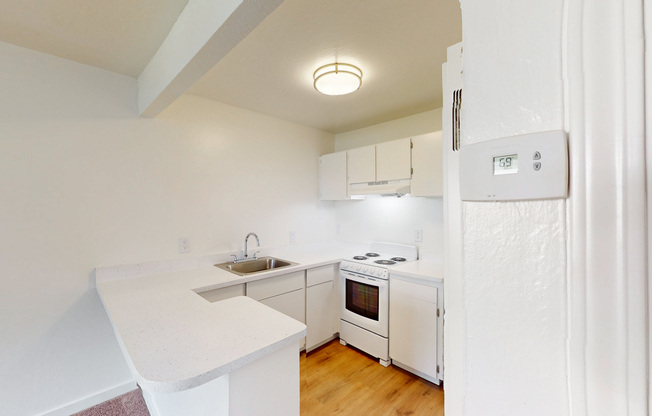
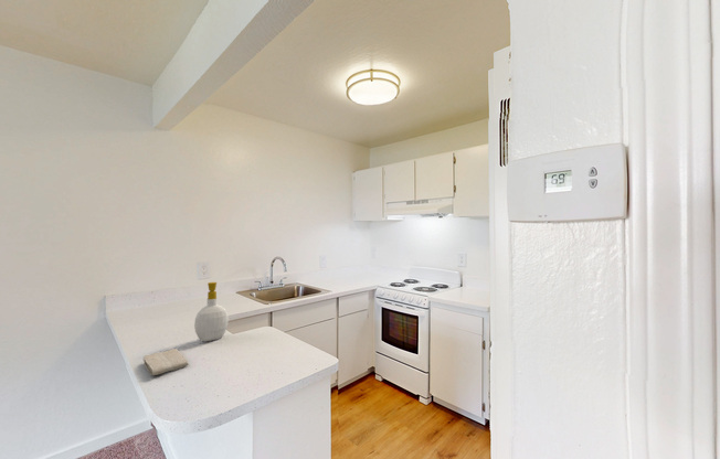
+ washcloth (165, 360)
+ soap bottle (211, 310)
